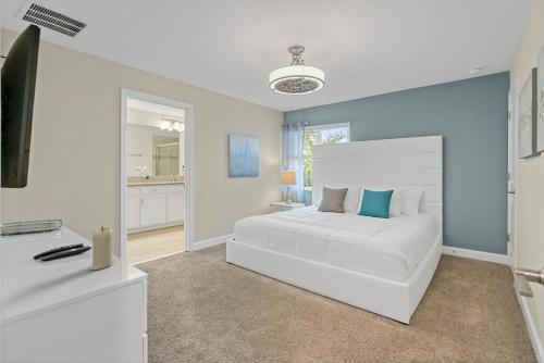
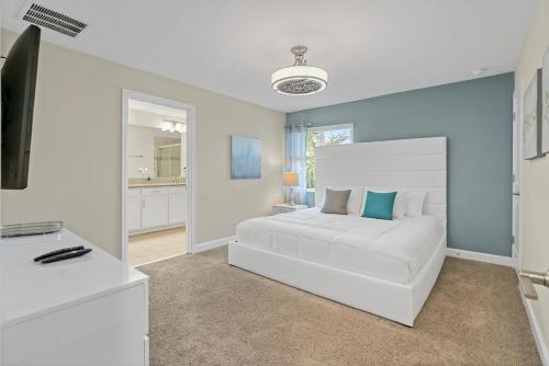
- candle (101, 246)
